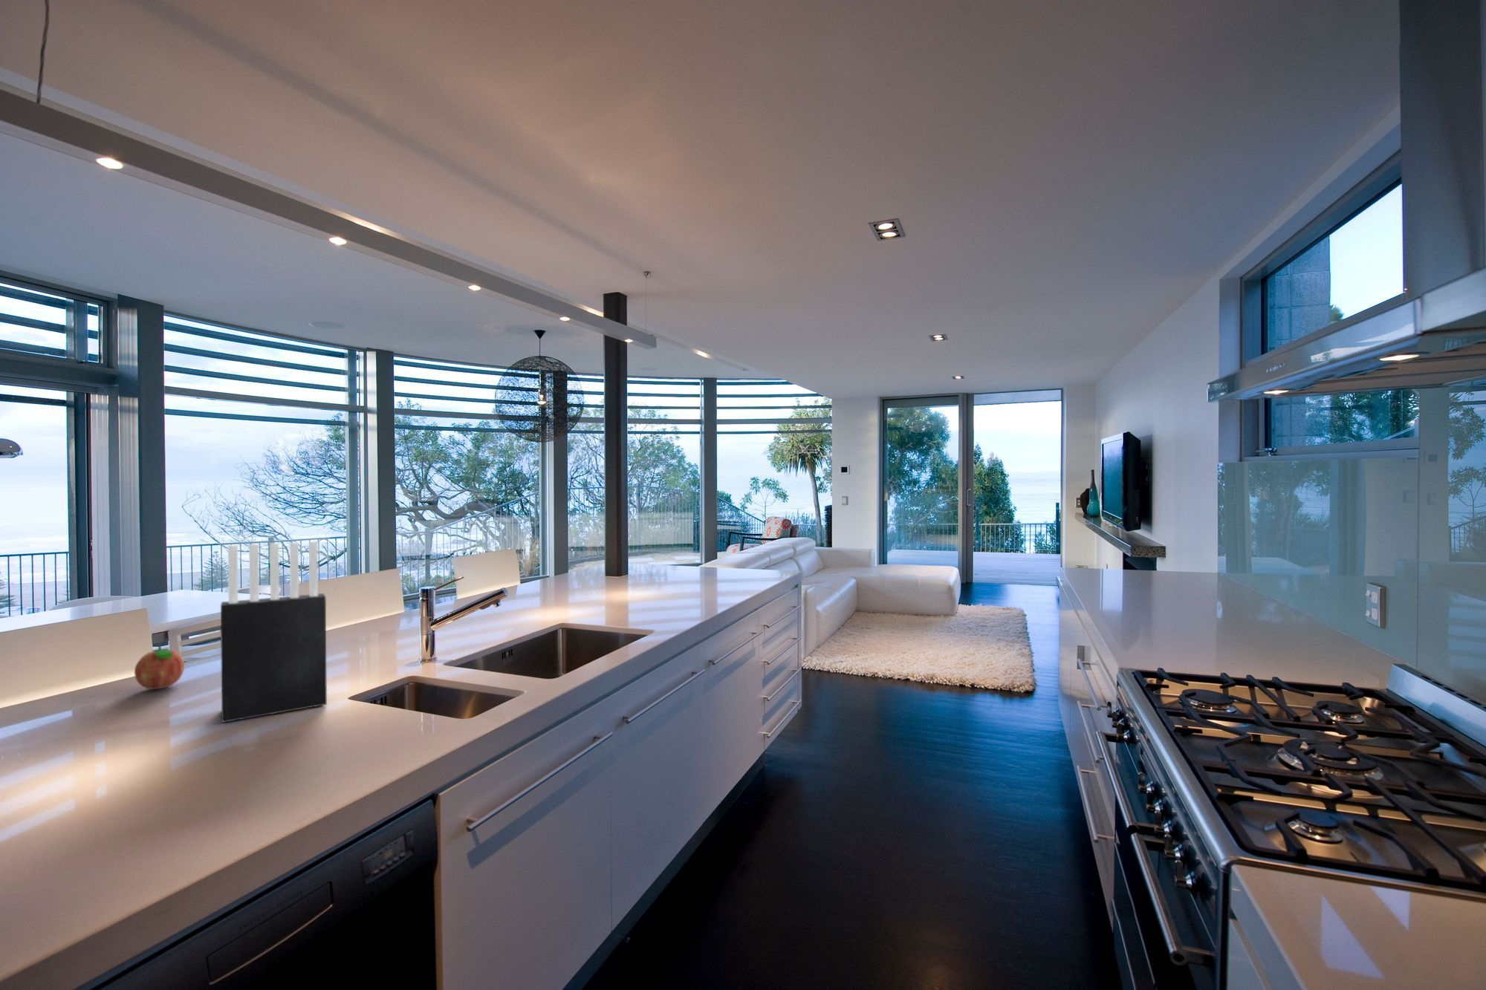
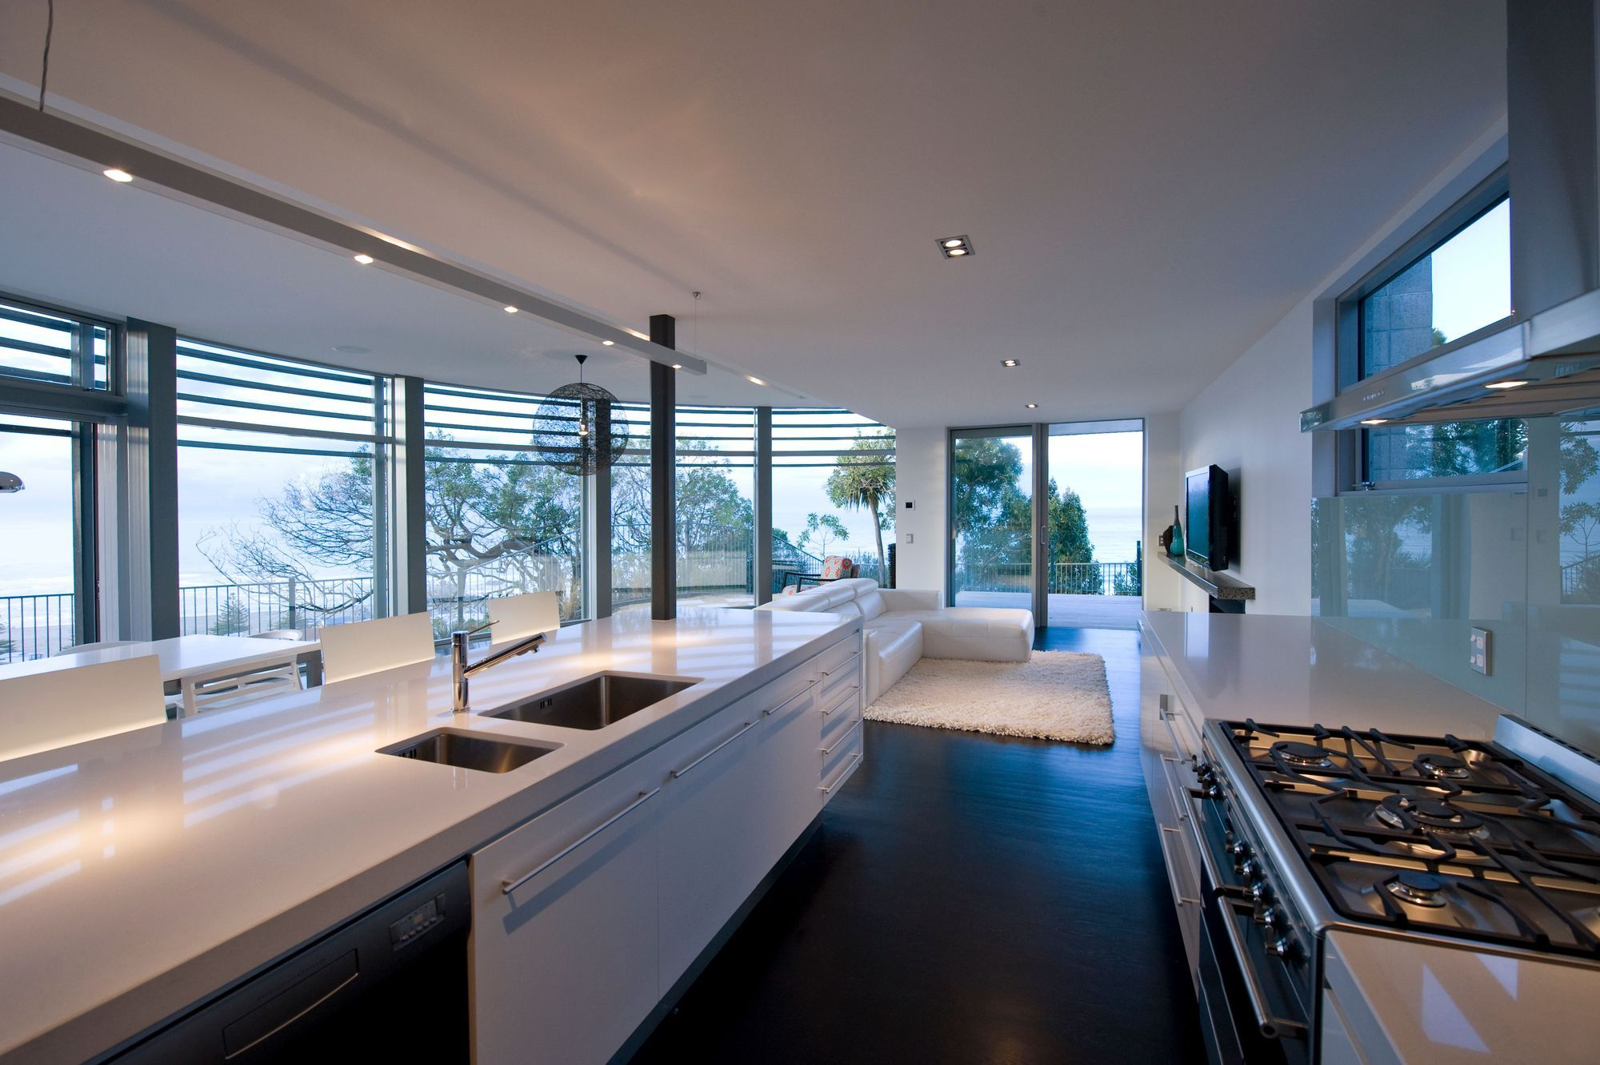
- fruit (160, 665)
- knife block (274, 624)
